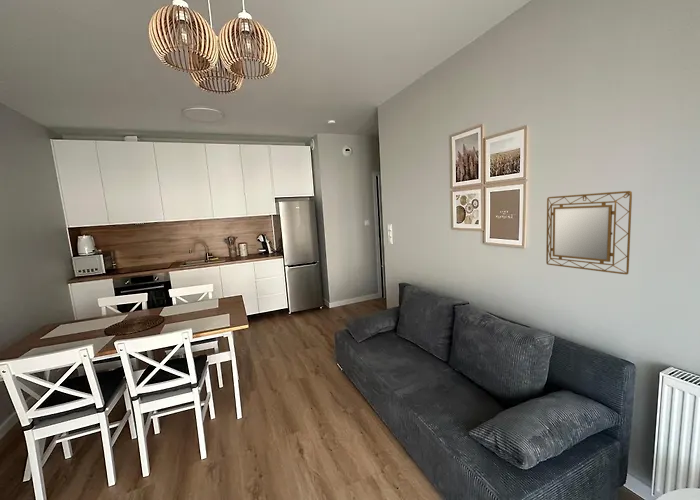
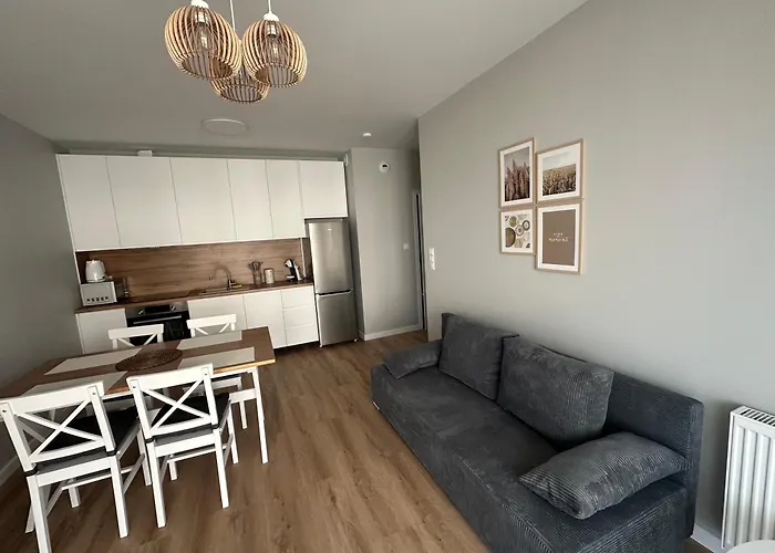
- home mirror (581, 232)
